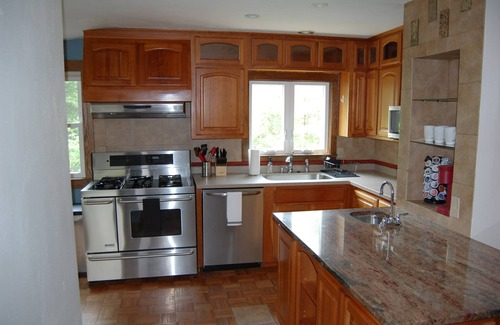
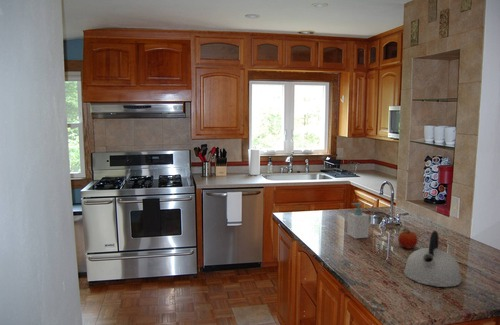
+ kettle (432, 254)
+ fruit (407, 238)
+ soap bottle (358, 219)
